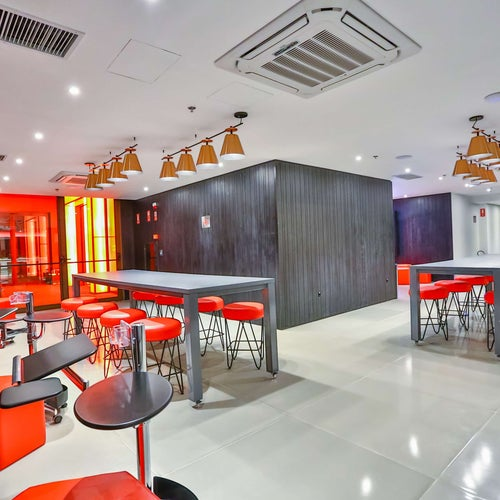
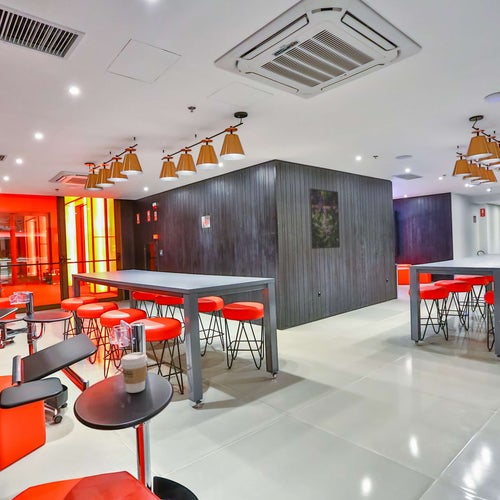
+ coffee cup (134, 371)
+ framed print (325, 219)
